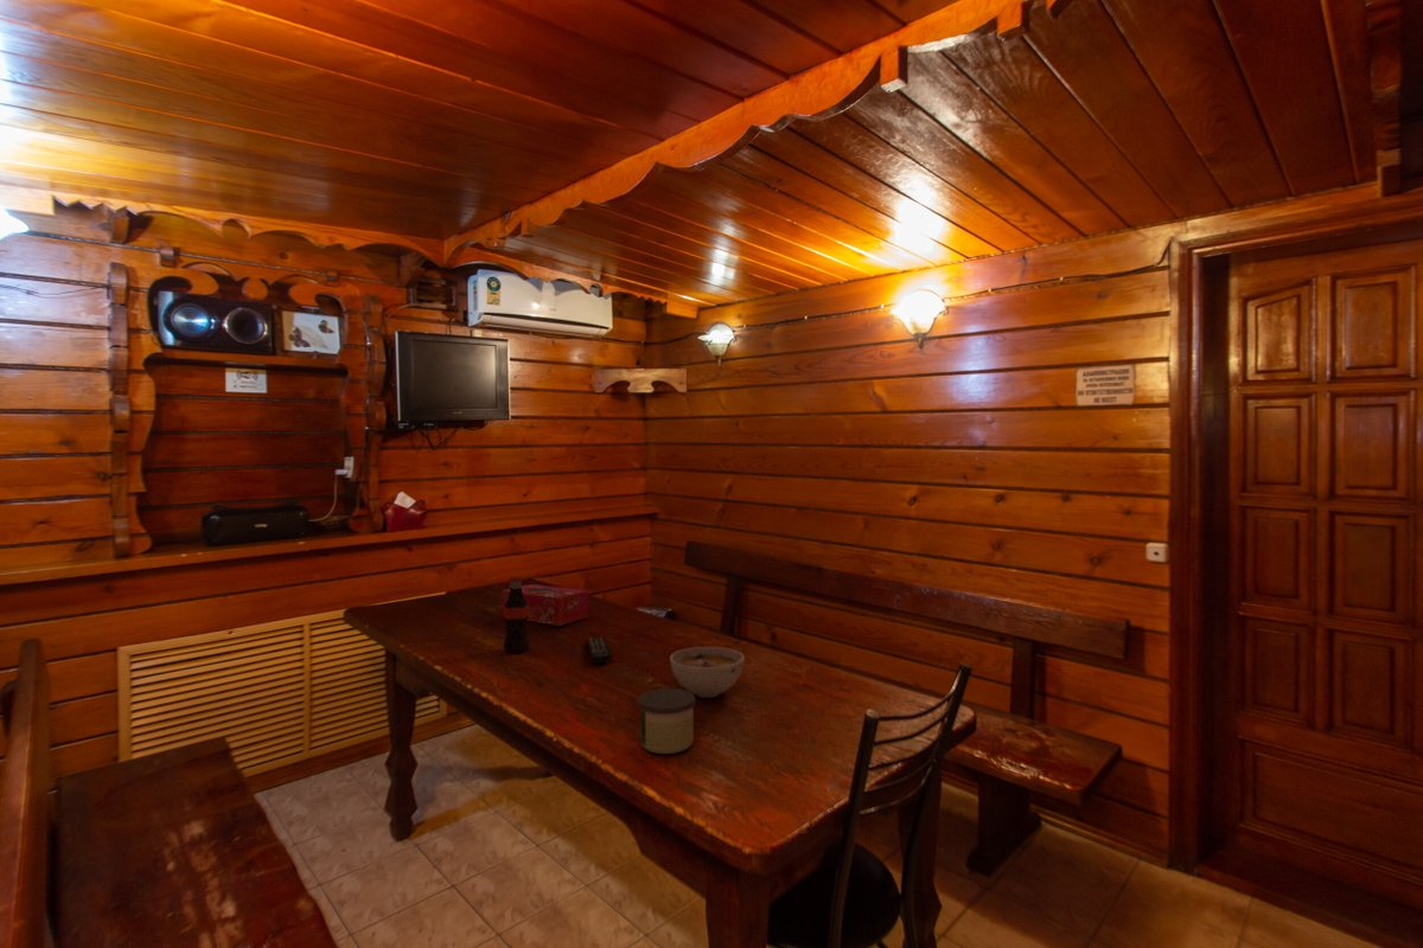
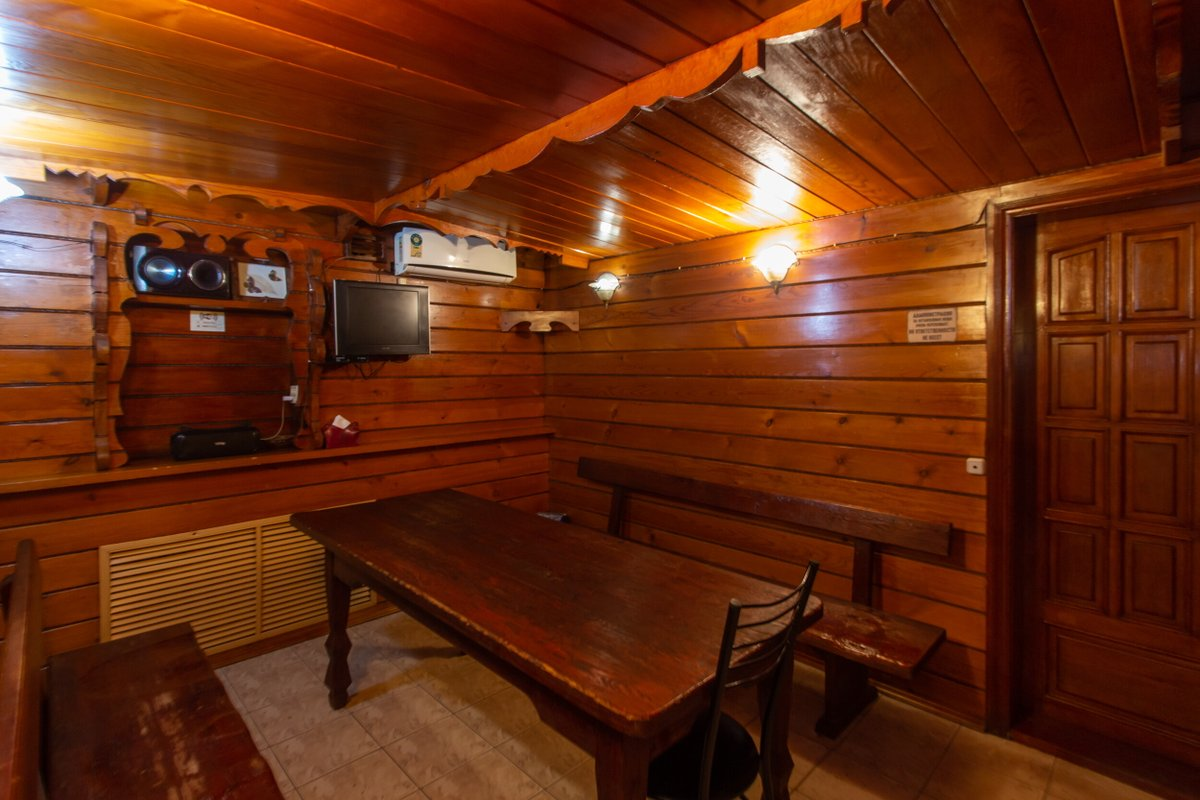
- bottle (516, 613)
- candle (666, 720)
- remote control (598, 648)
- bowl (707, 674)
- tissue box (544, 603)
